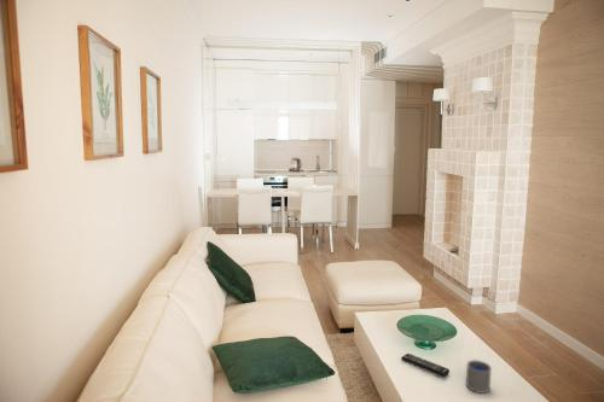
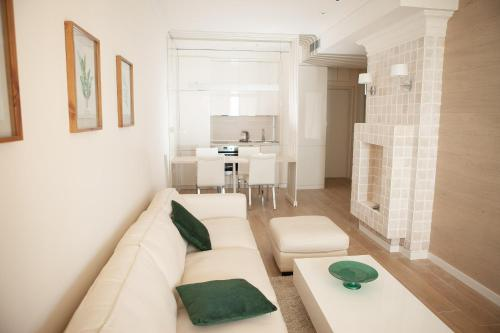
- cup (478, 375)
- remote control (424, 363)
